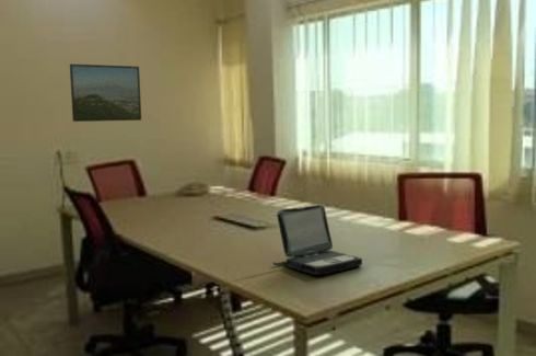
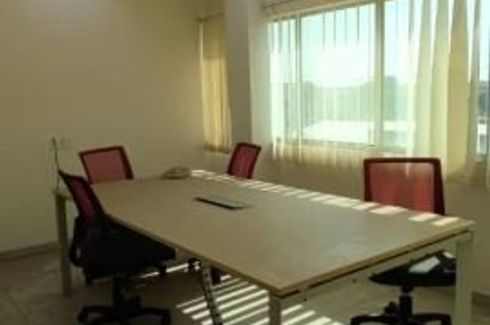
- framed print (106, 93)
- laptop (317, 237)
